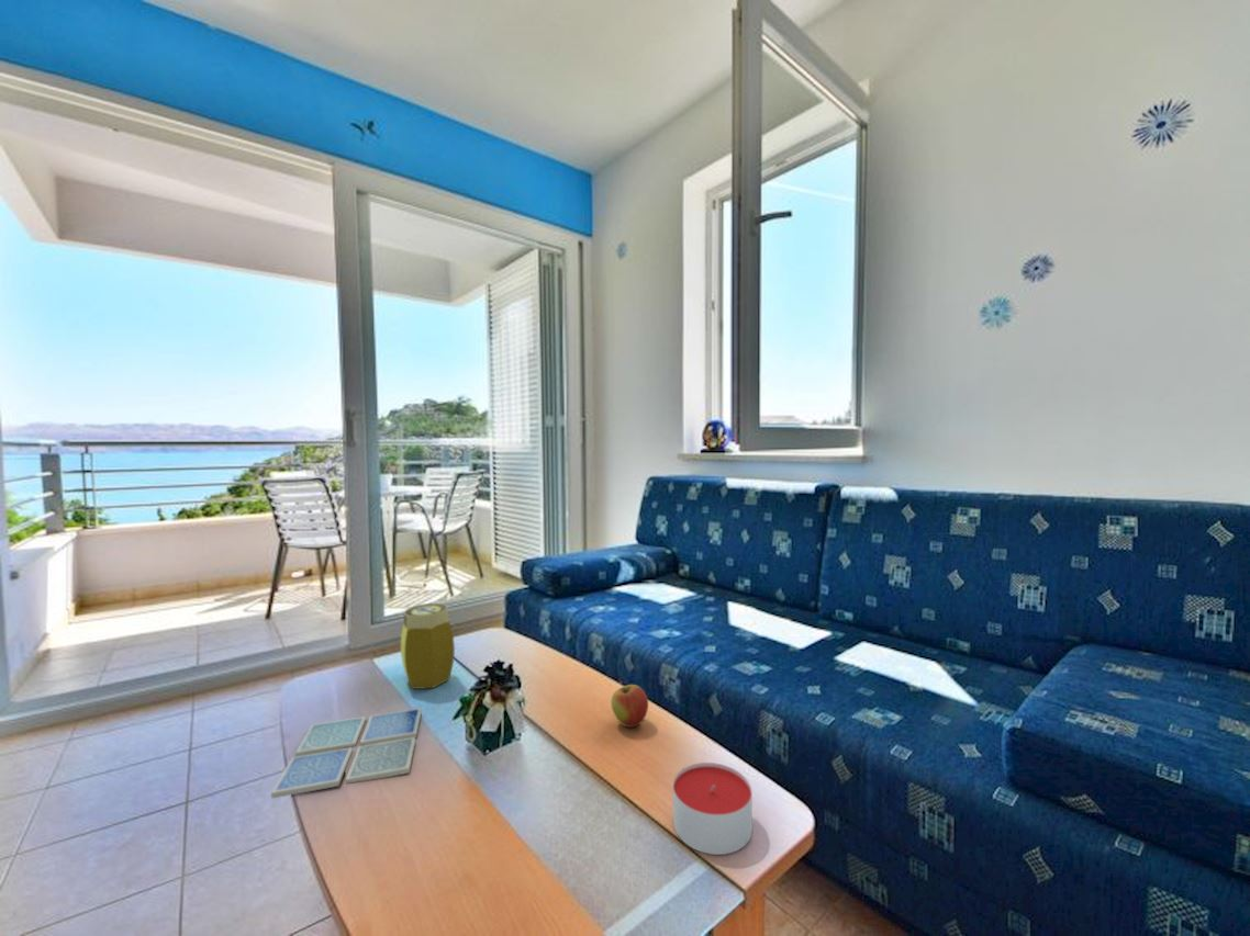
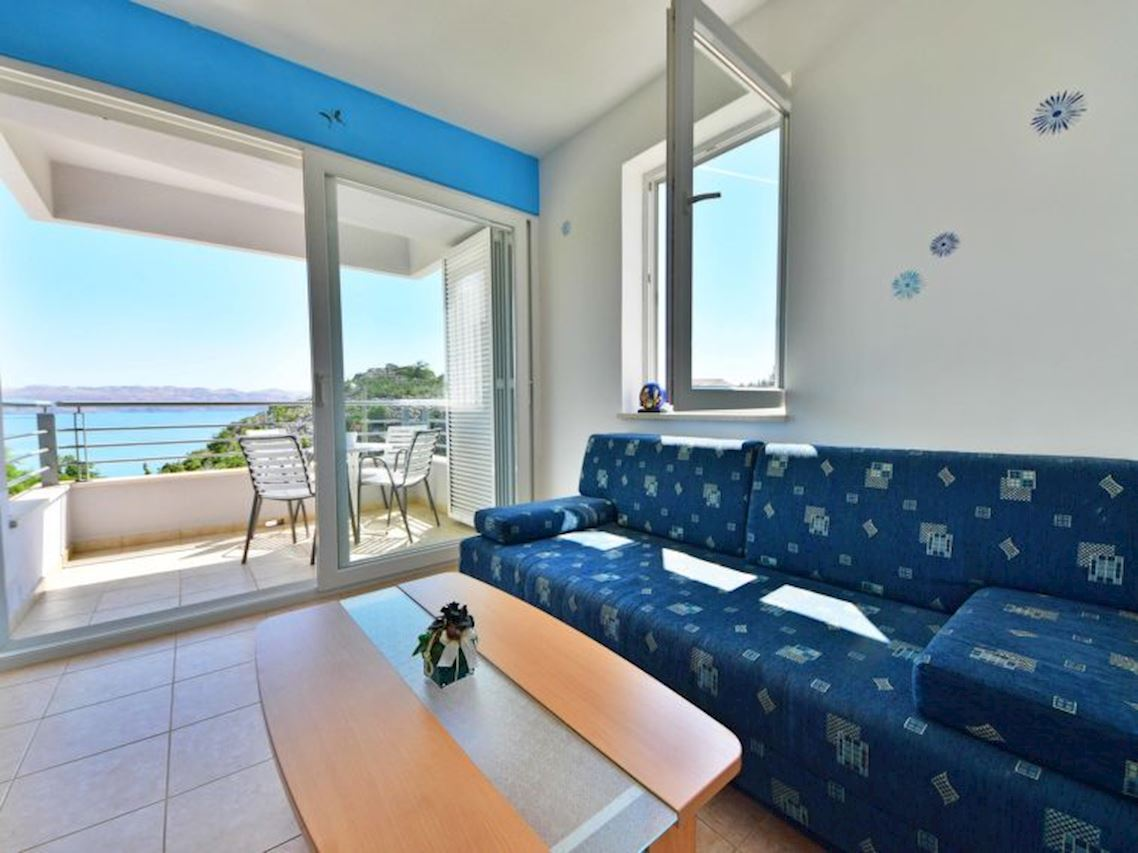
- drink coaster (358, 746)
- jar (427, 644)
- apple (629, 704)
- candle (712, 803)
